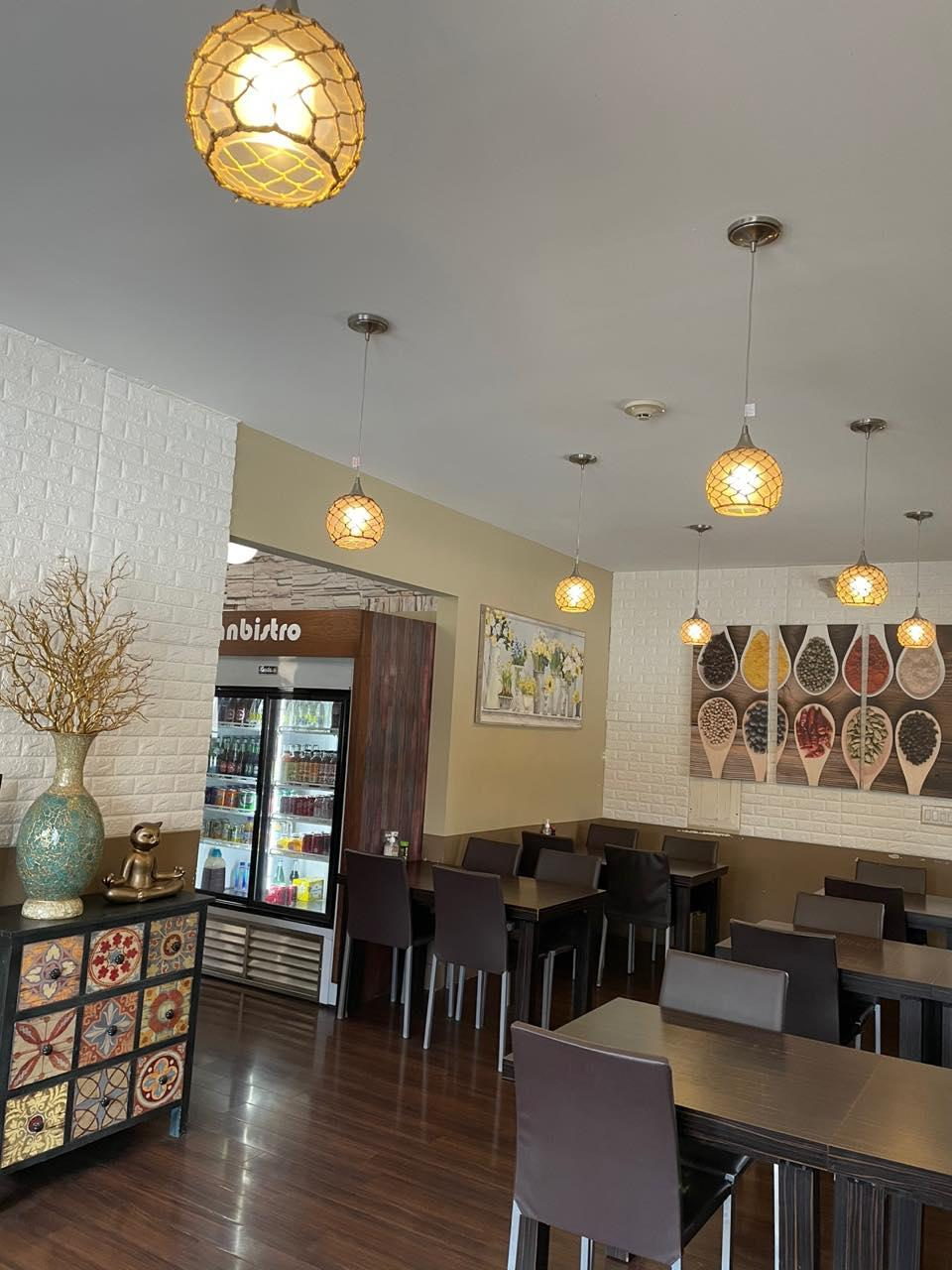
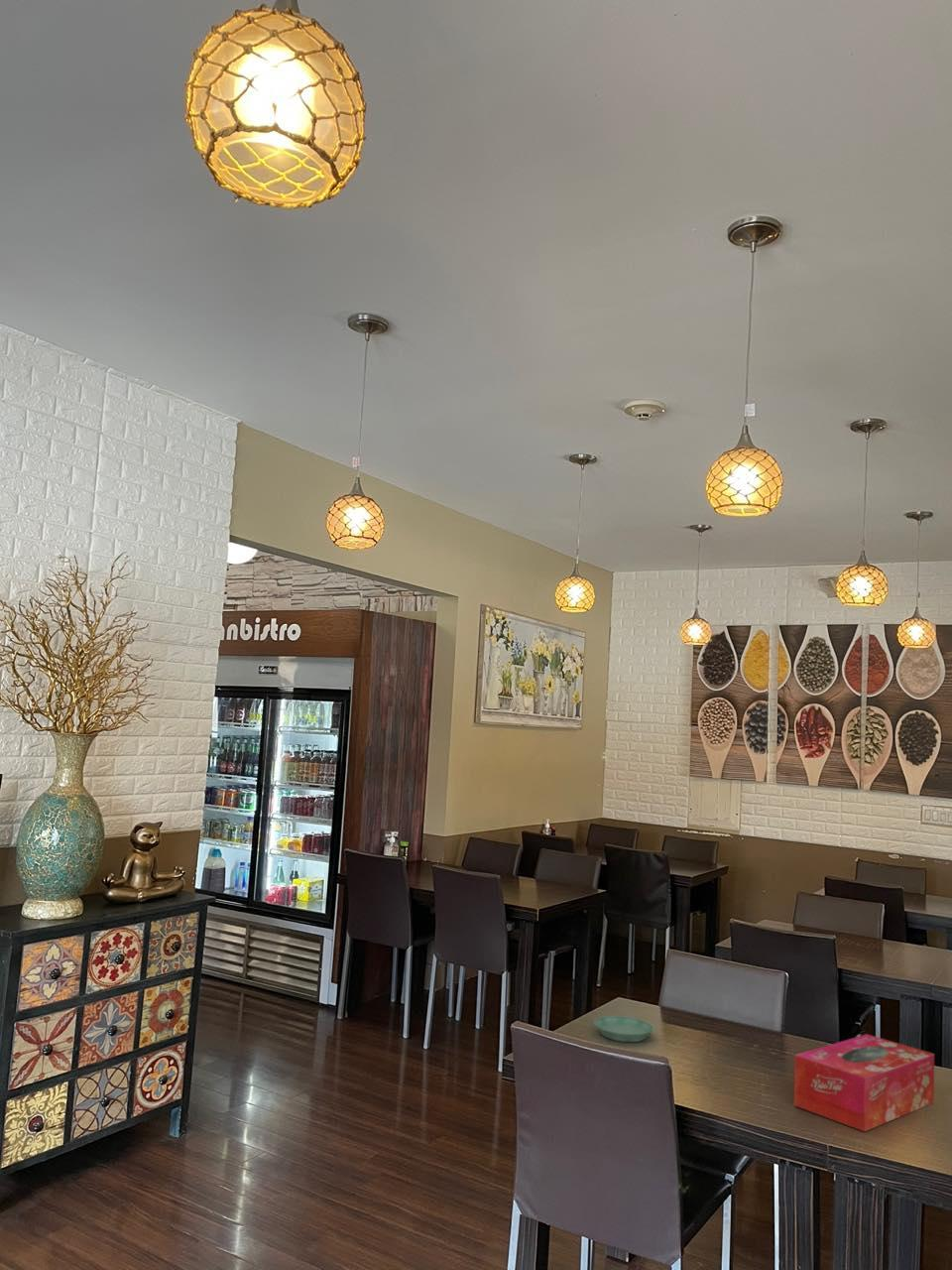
+ tissue box (865, 1079)
+ saucer (623, 1030)
